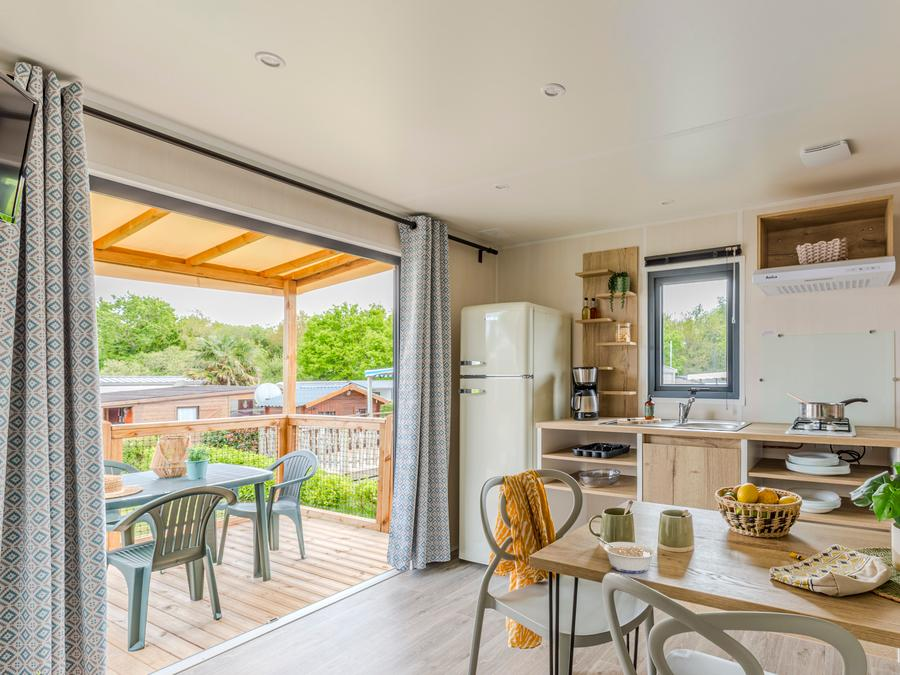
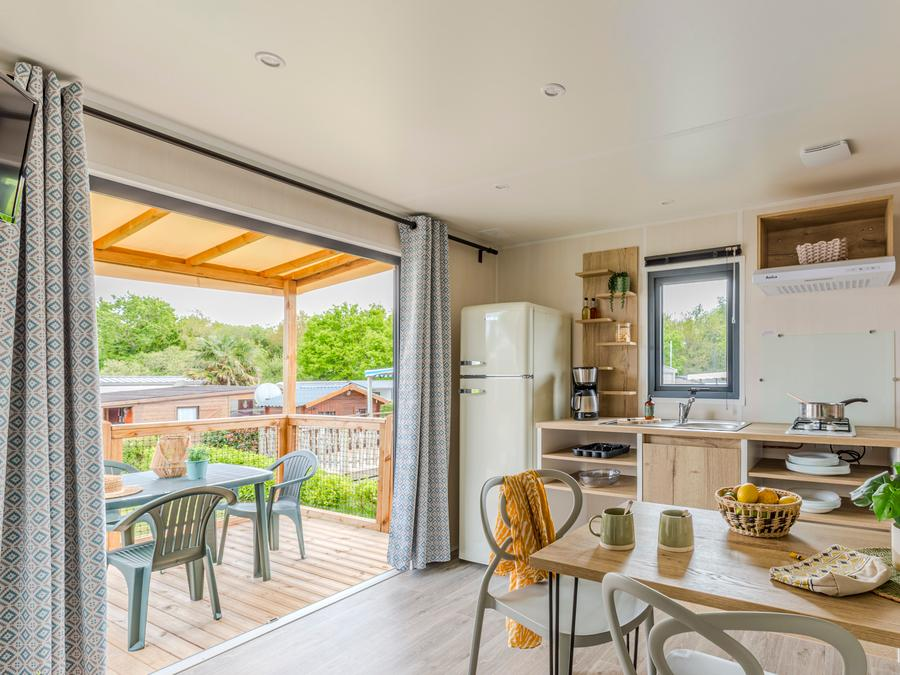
- legume (627, 556)
